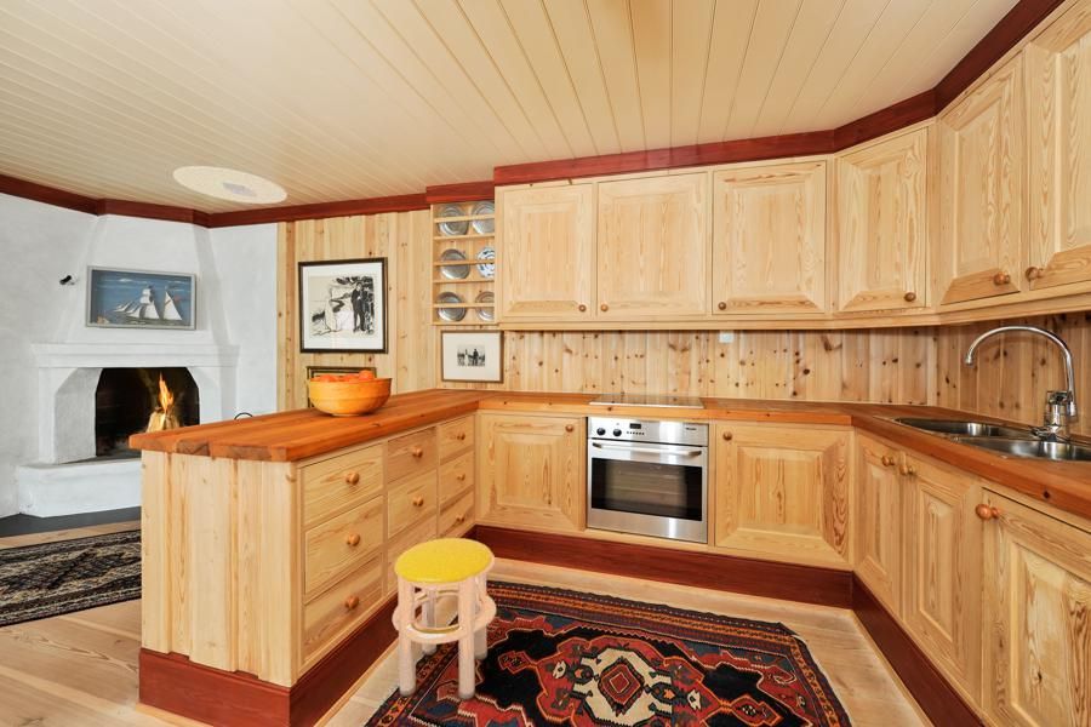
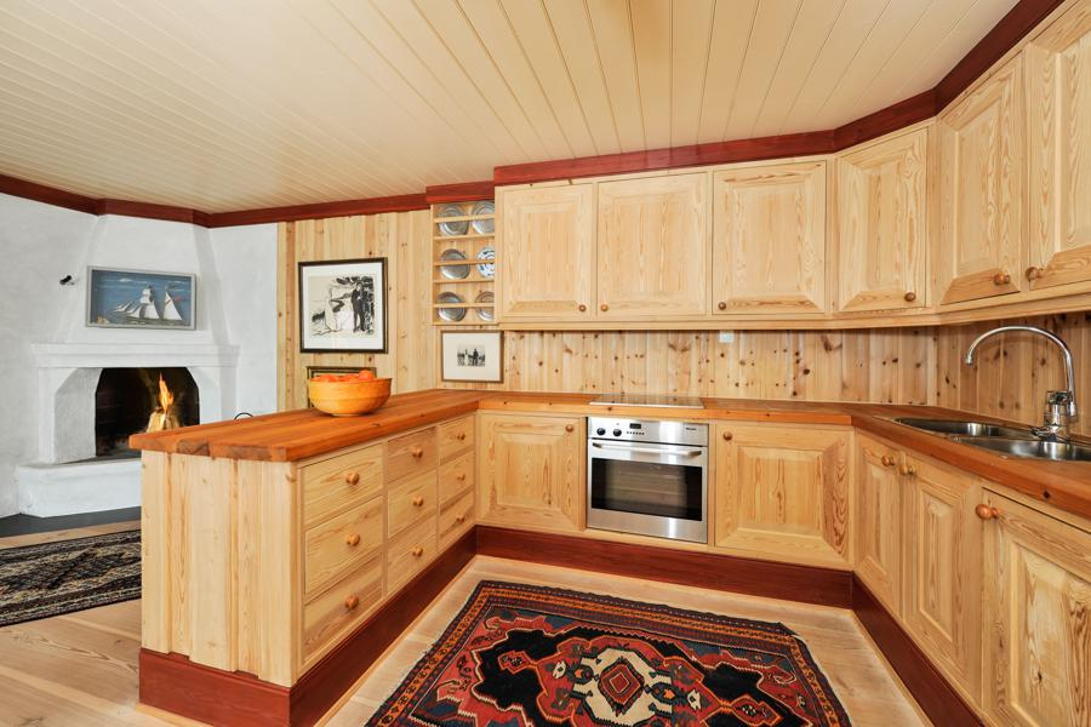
- ceiling light (233, 182)
- stool (435, 611)
